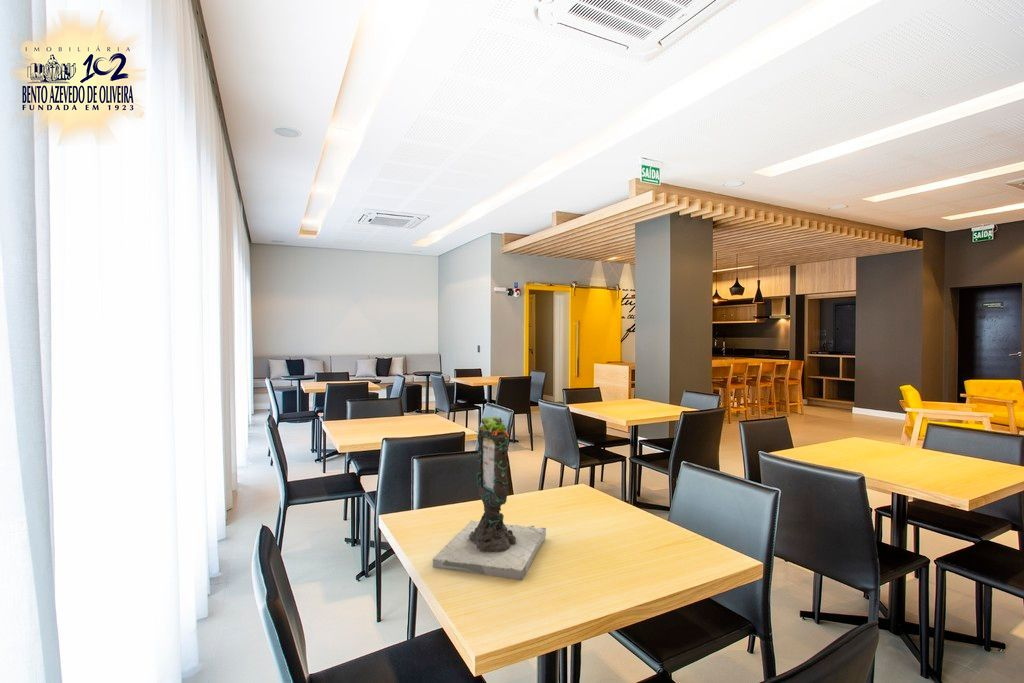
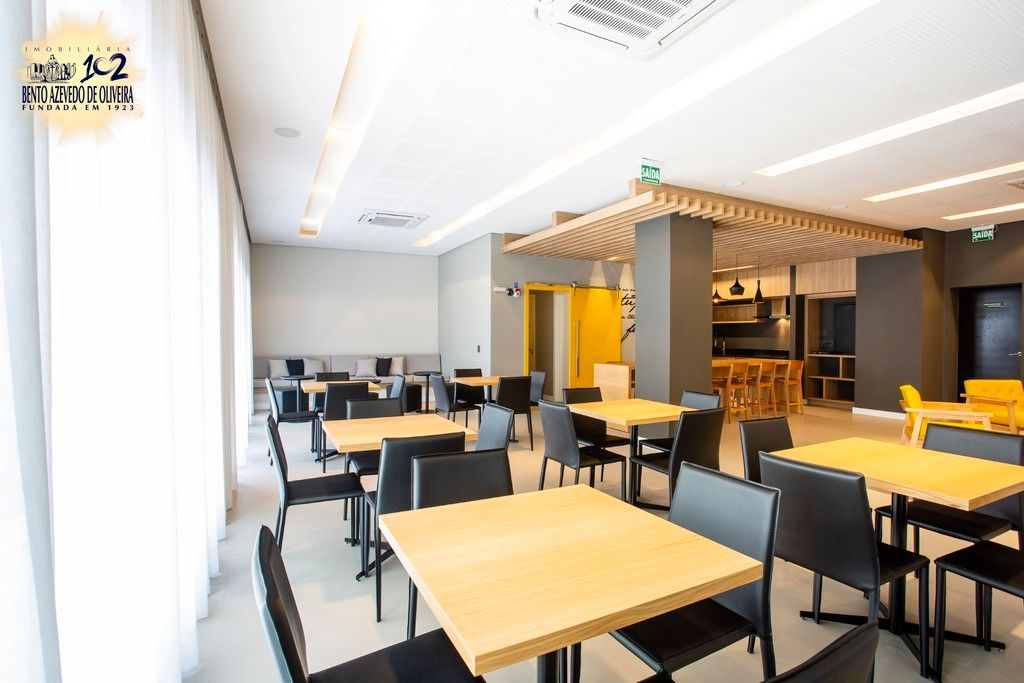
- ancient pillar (492, 477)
